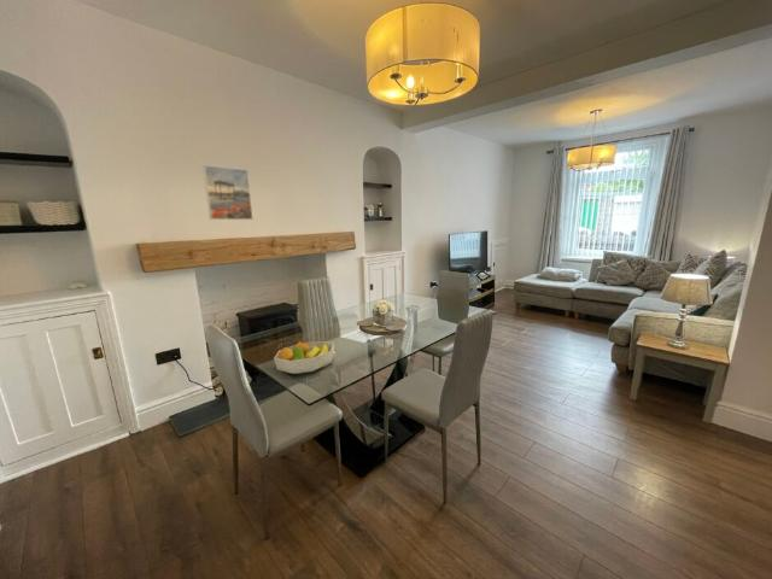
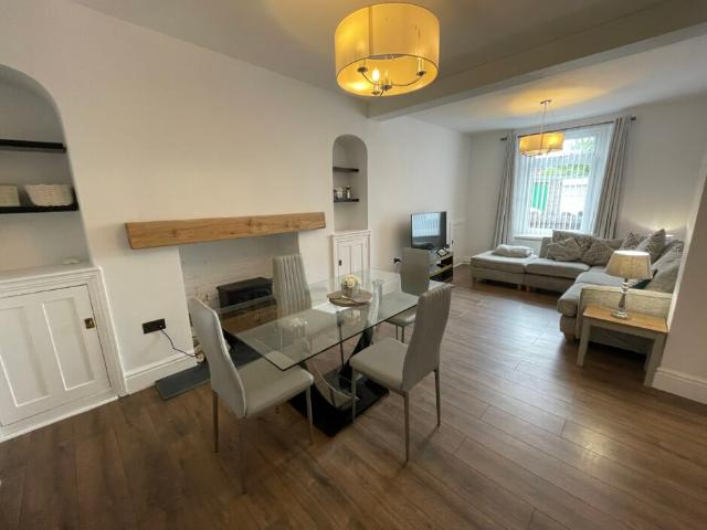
- fruit bowl (305, 355)
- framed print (229, 193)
